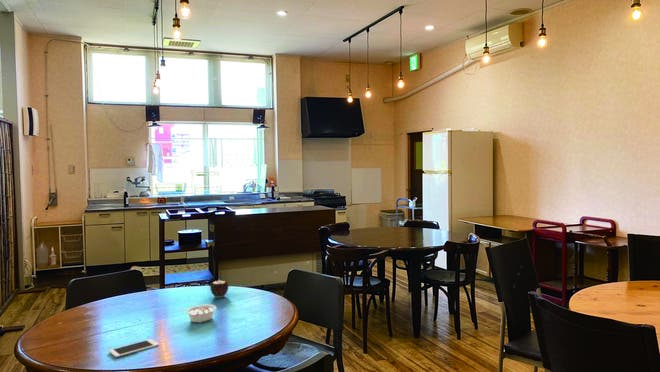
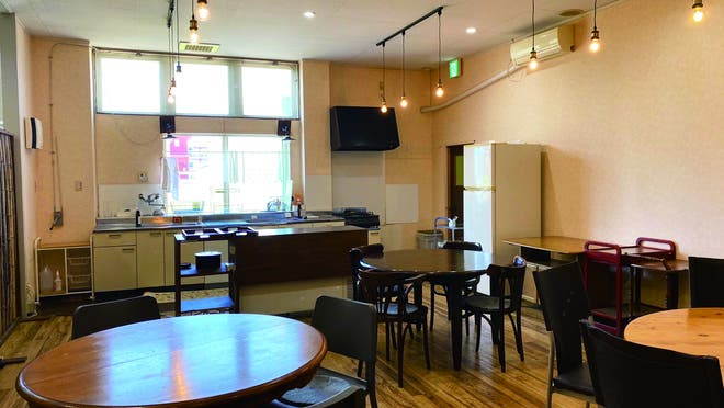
- cell phone (134, 347)
- legume (200, 313)
- candle (219, 287)
